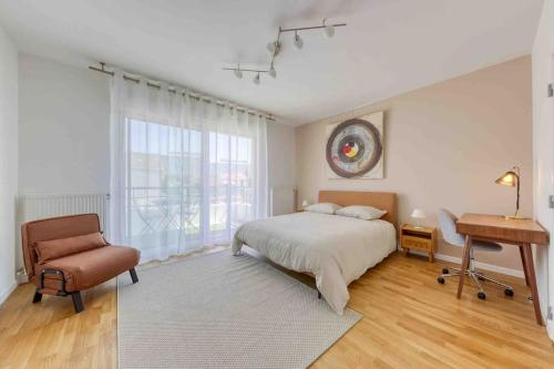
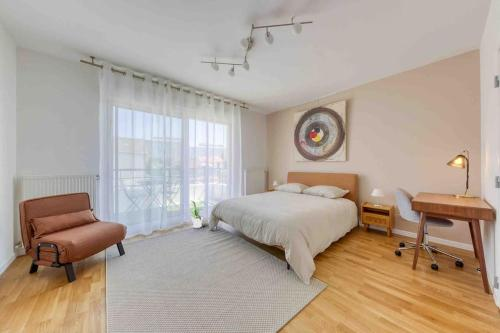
+ house plant (196, 213)
